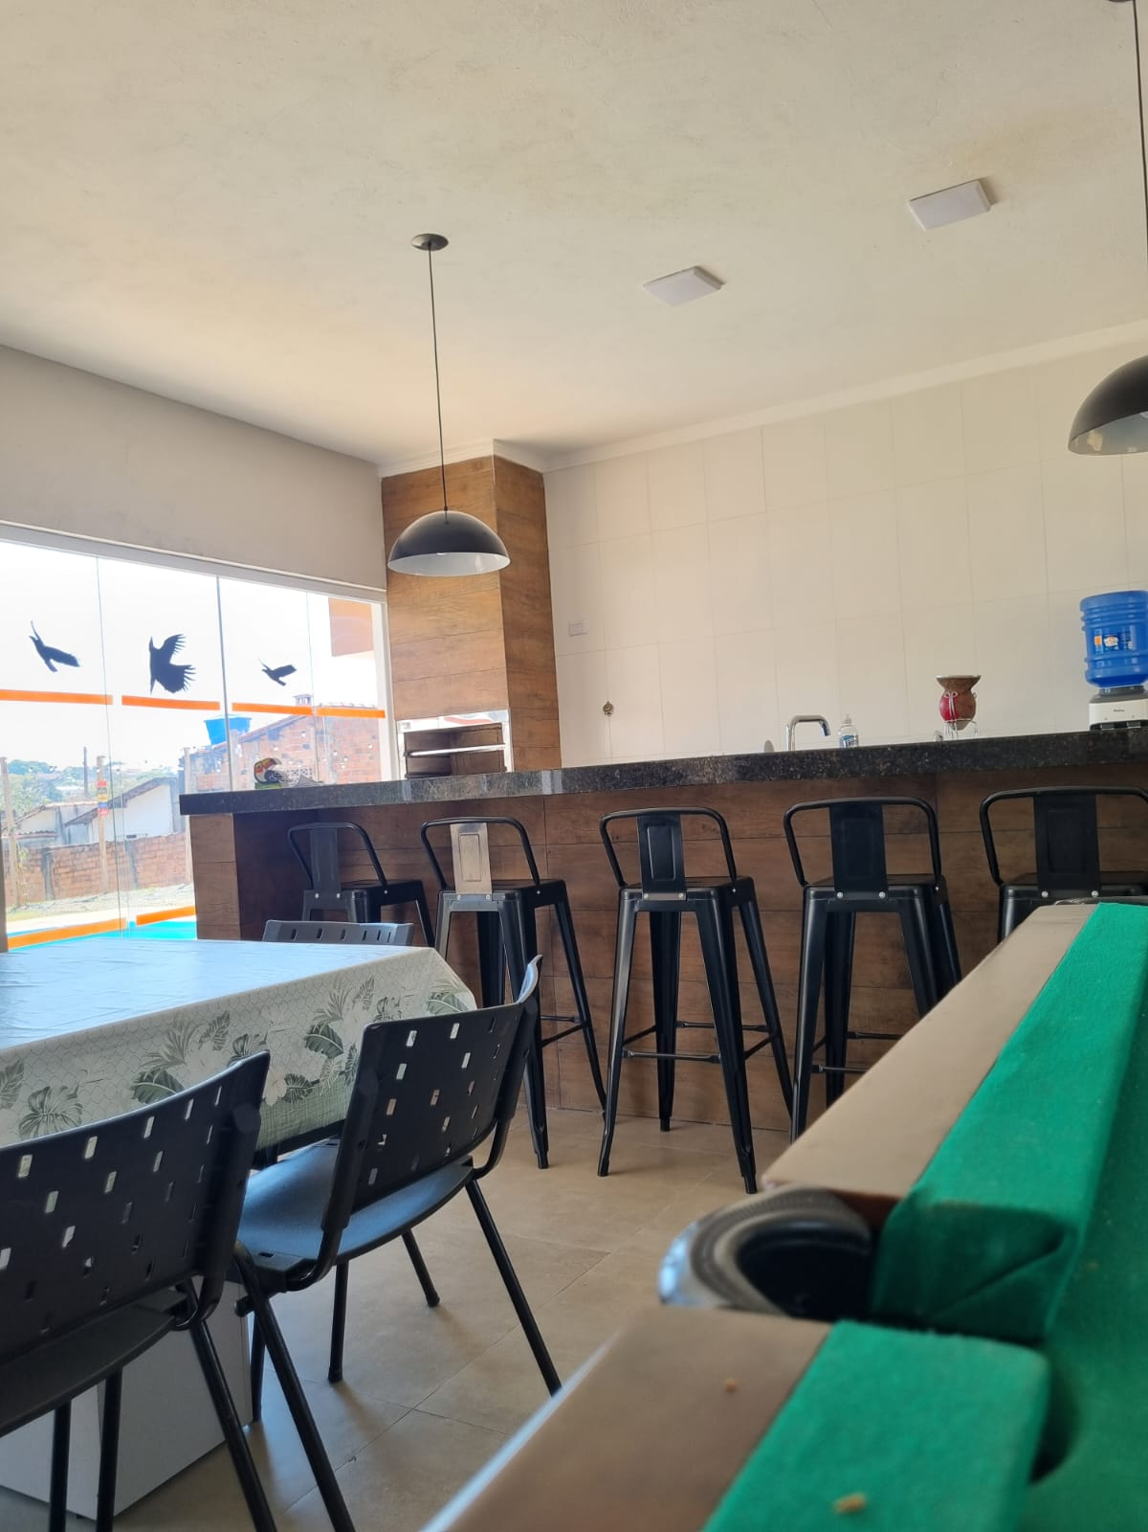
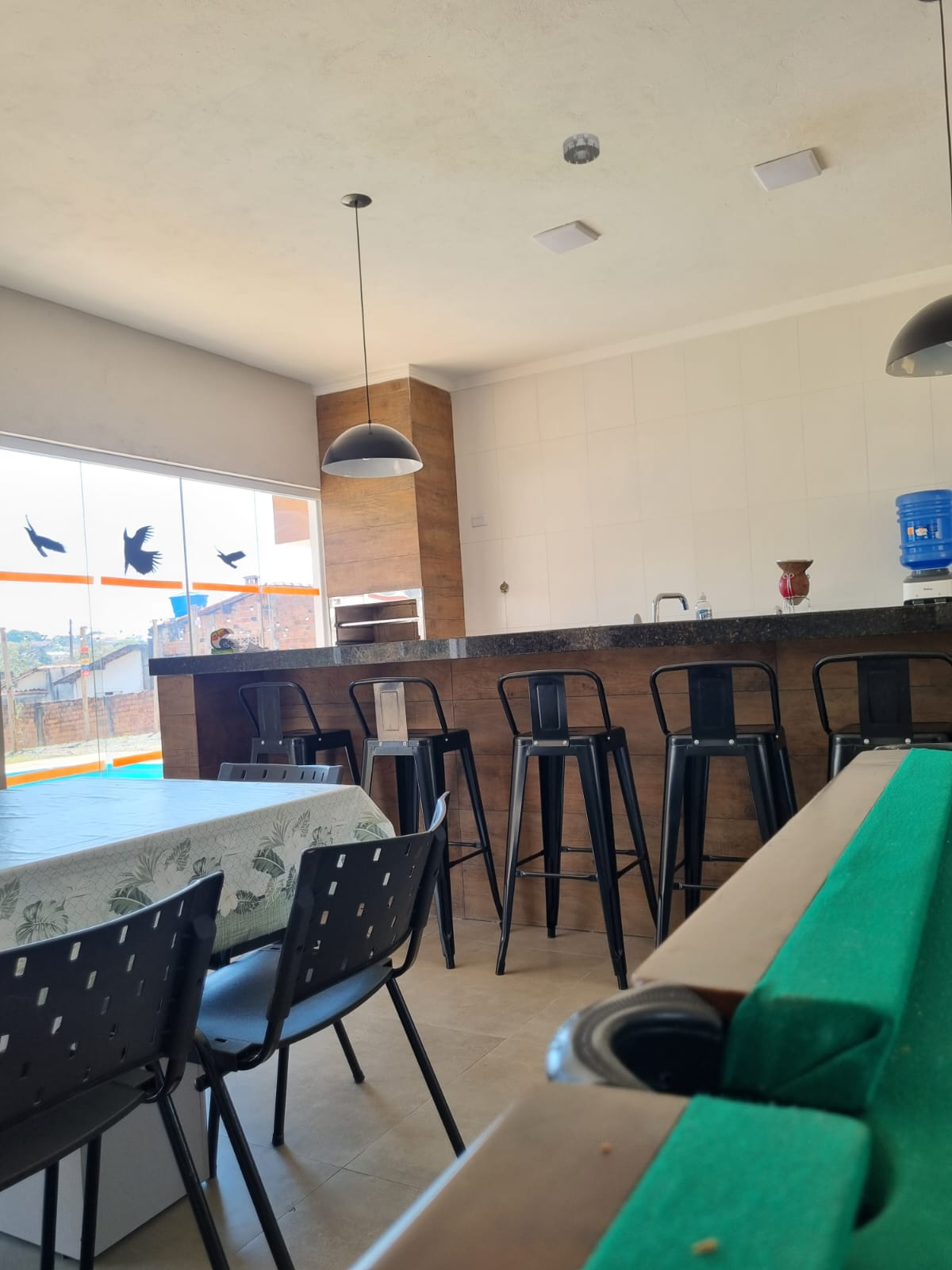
+ smoke detector (581, 148)
